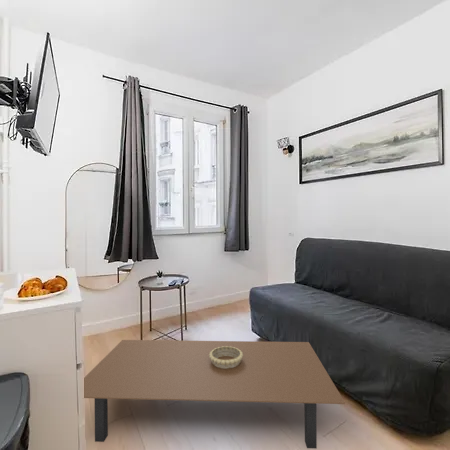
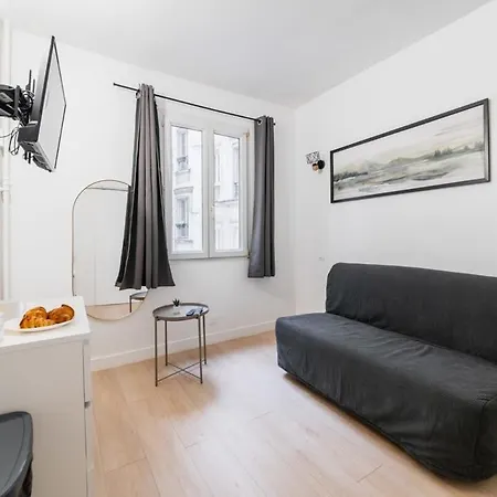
- coffee table (209, 386)
- decorative bowl (226, 355)
